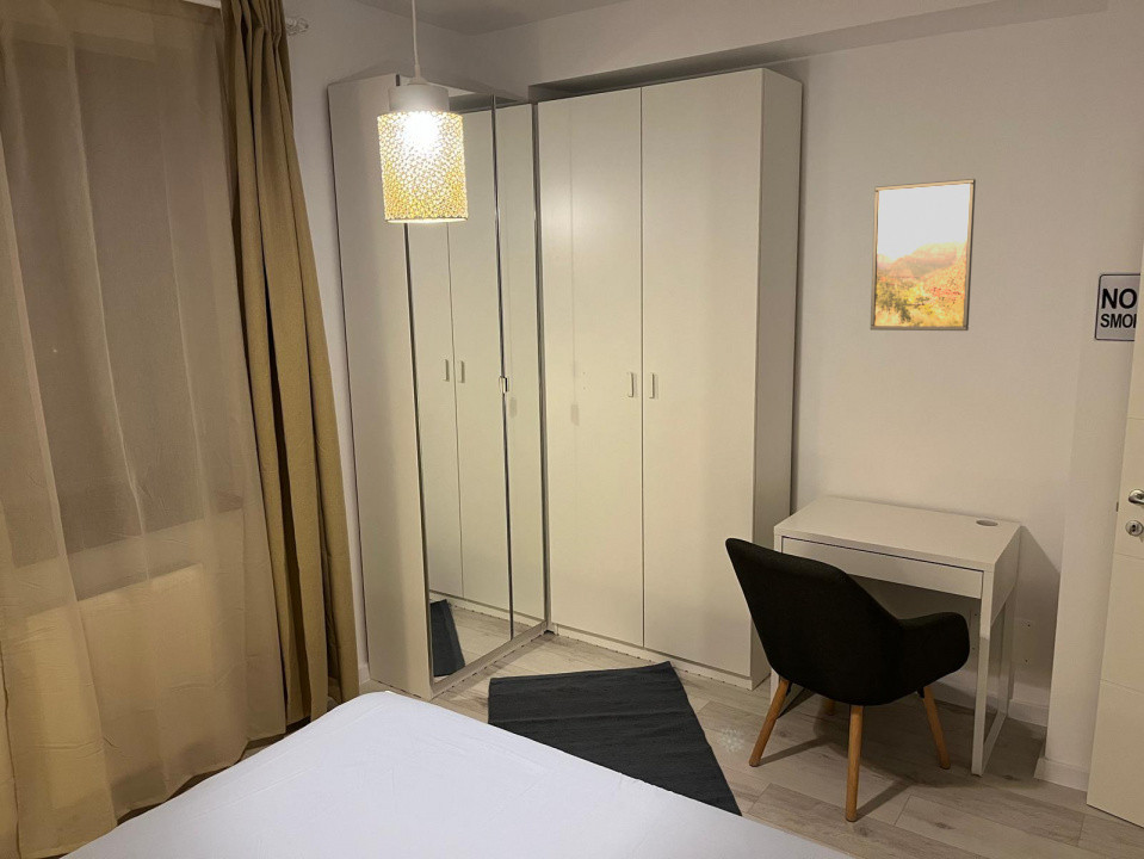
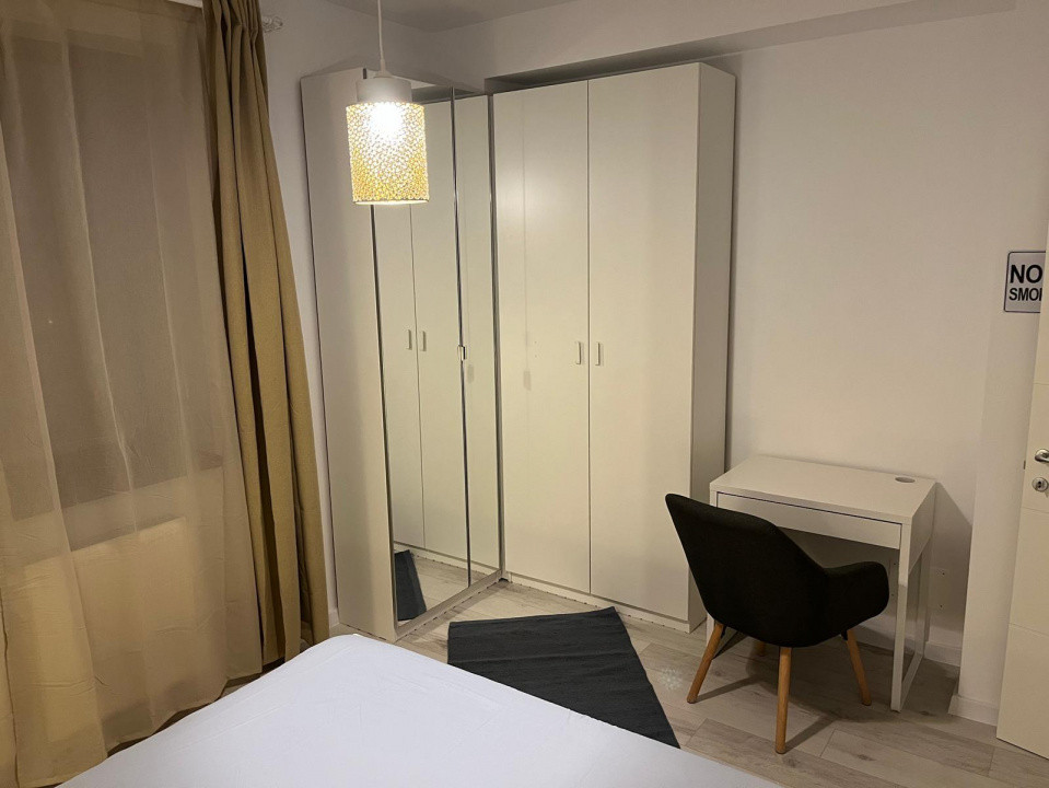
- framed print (920, 257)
